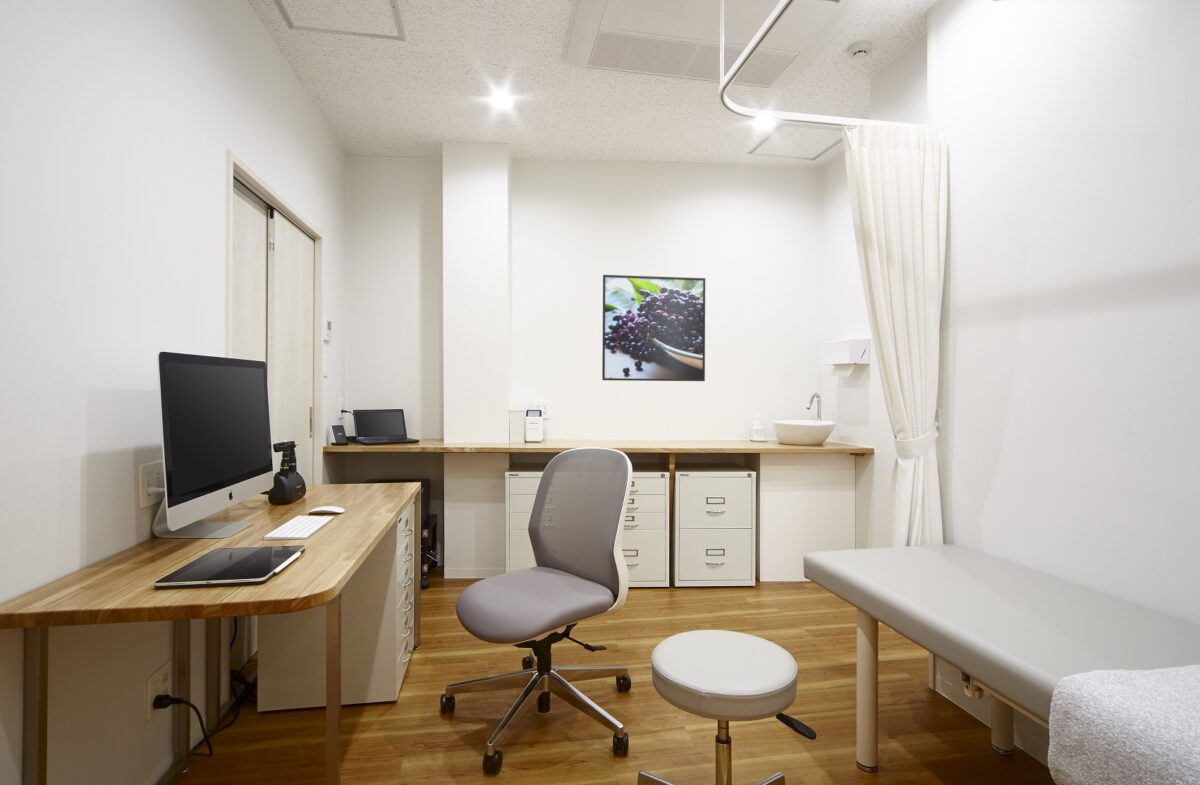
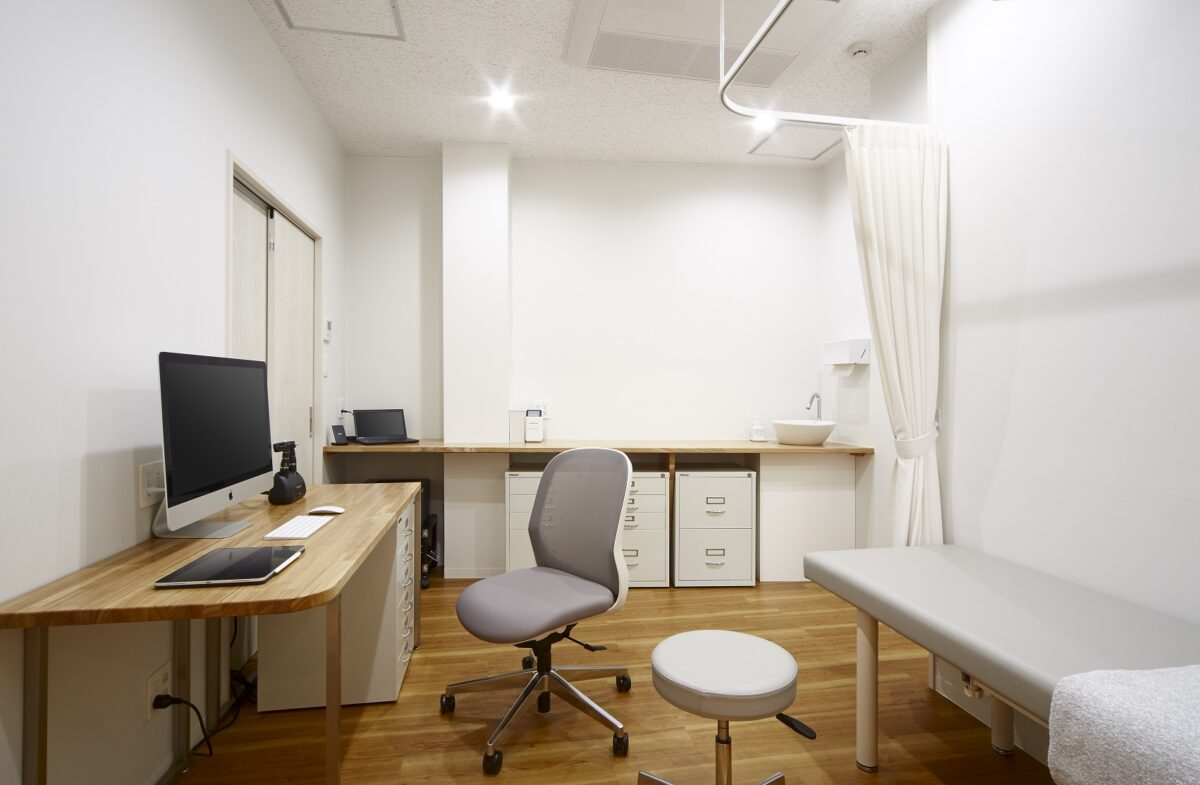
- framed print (654, 328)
